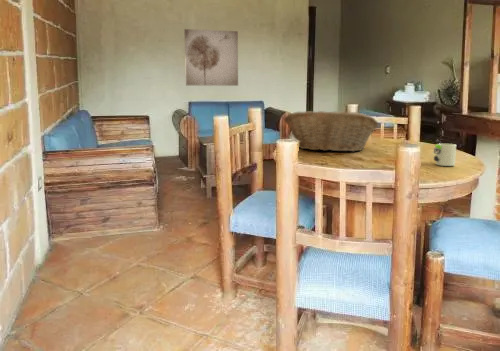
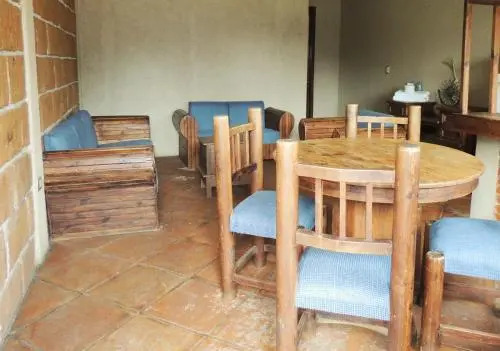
- wall art (212, 58)
- mug (444, 152)
- fruit basket (329, 129)
